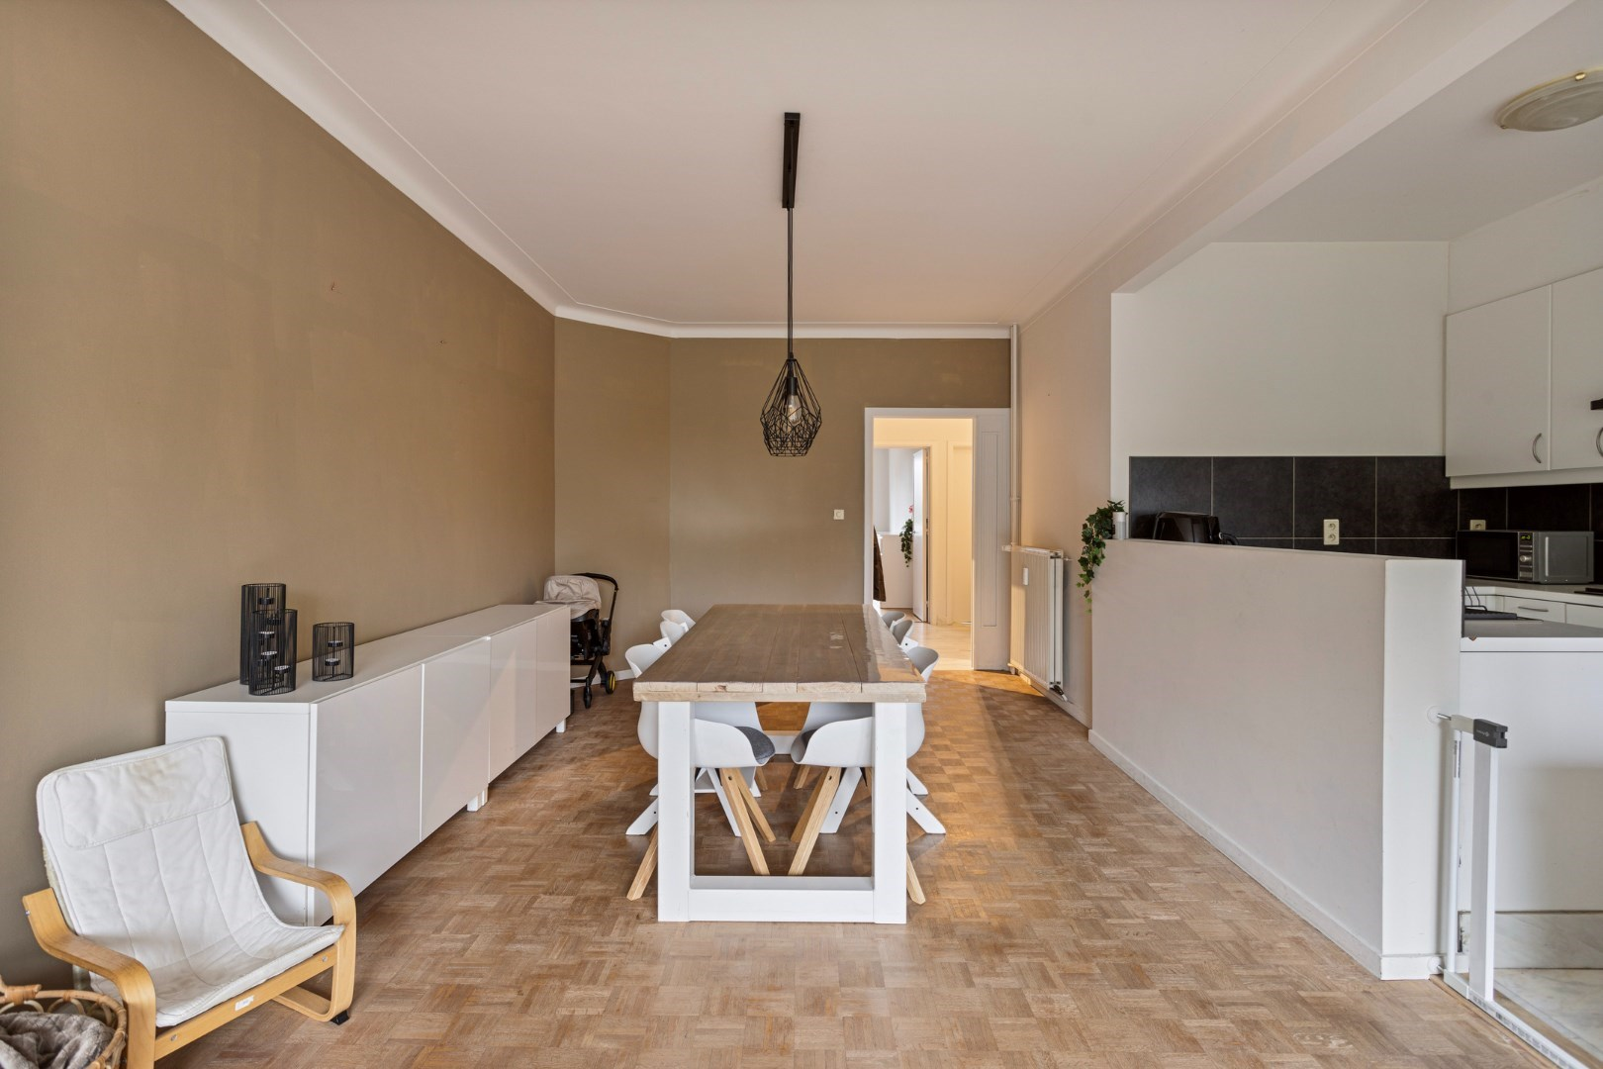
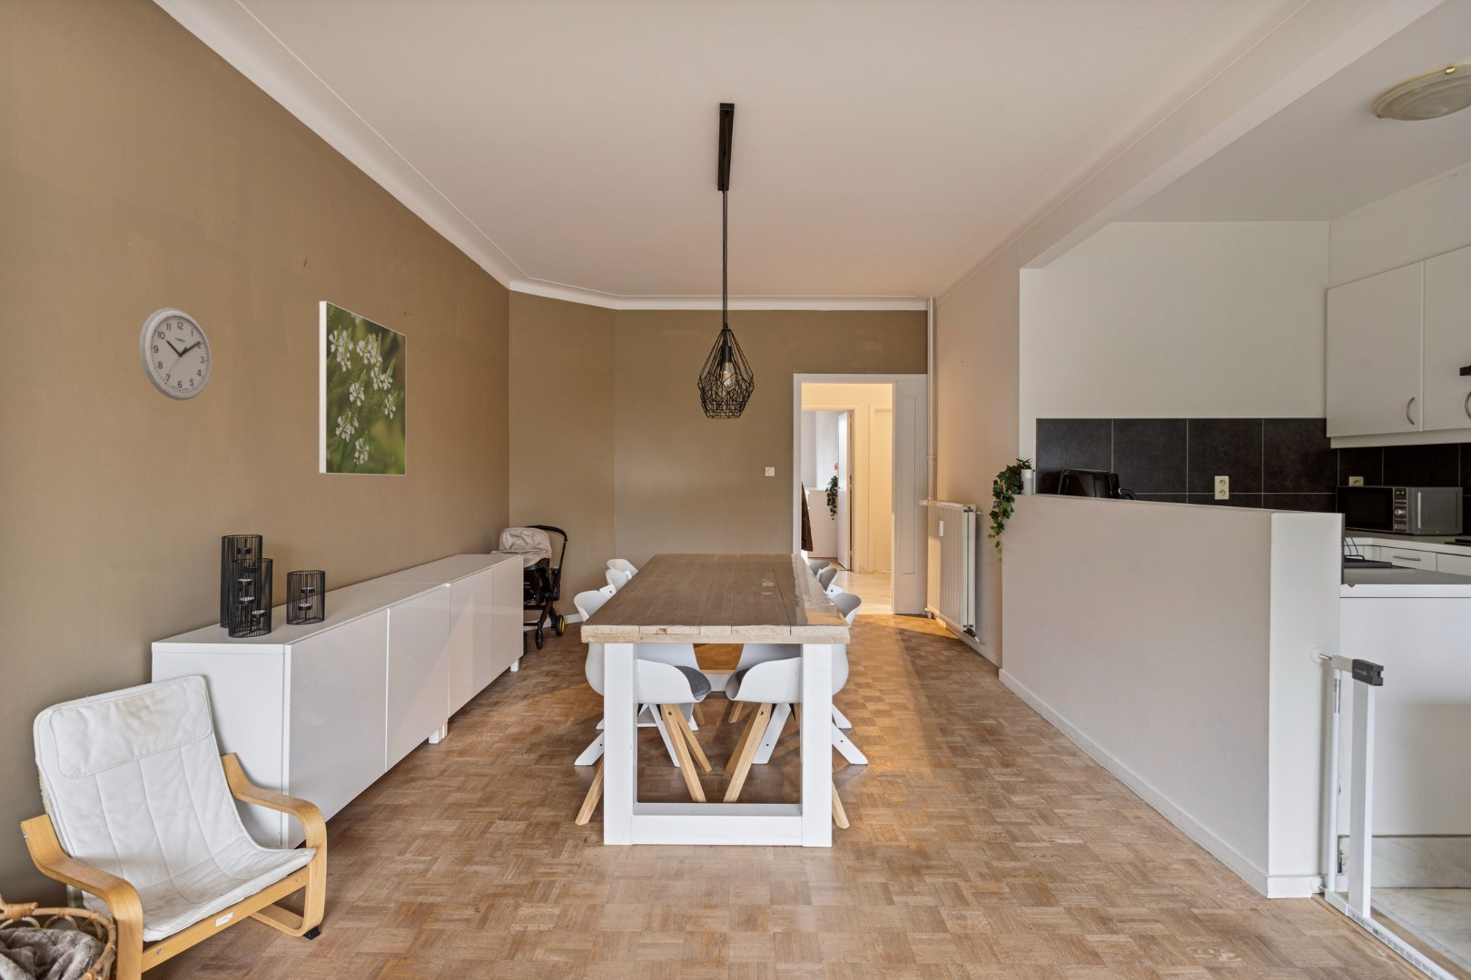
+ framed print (367, 397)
+ wall clock (178, 354)
